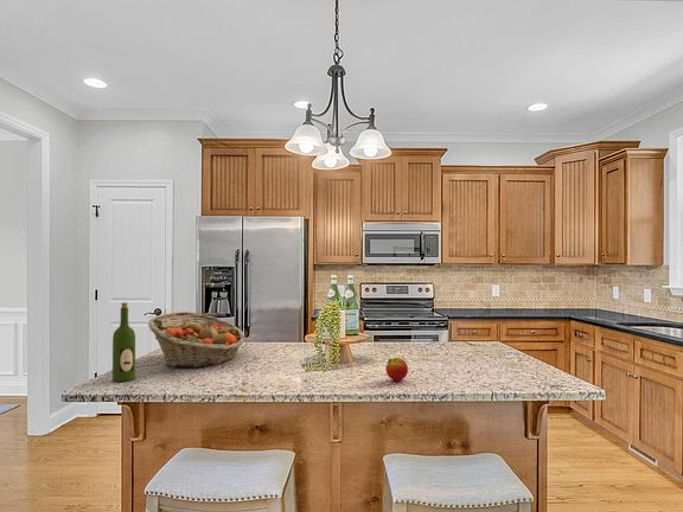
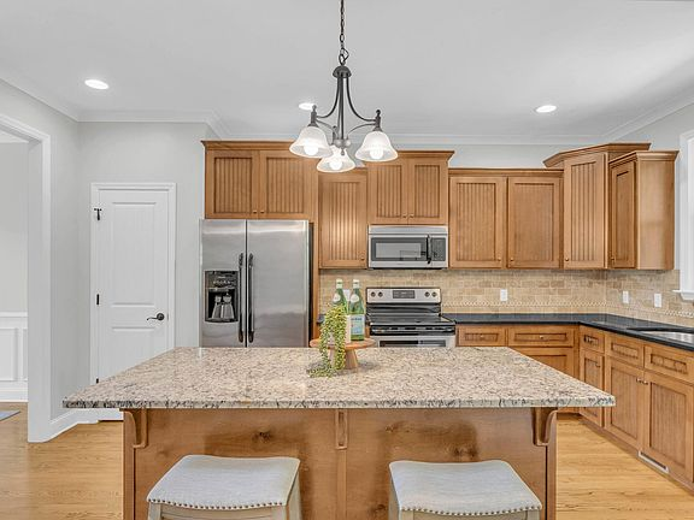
- wine bottle (123, 340)
- fruit basket (198, 337)
- apple (396, 369)
